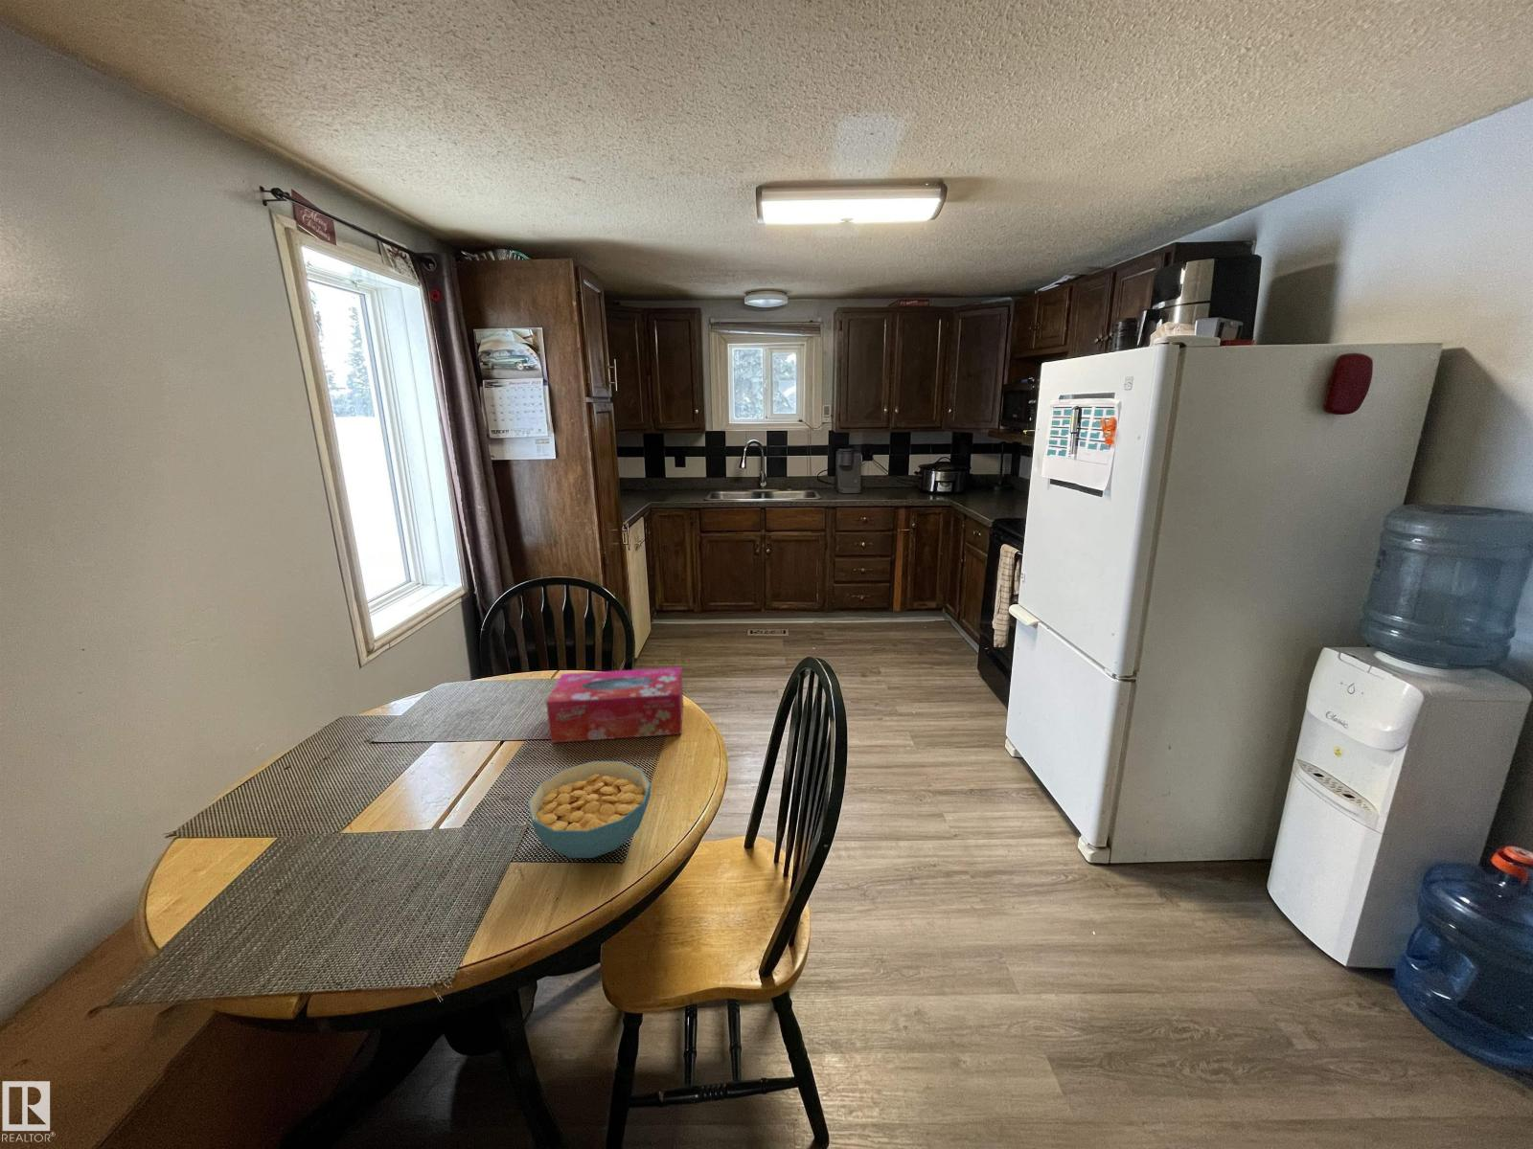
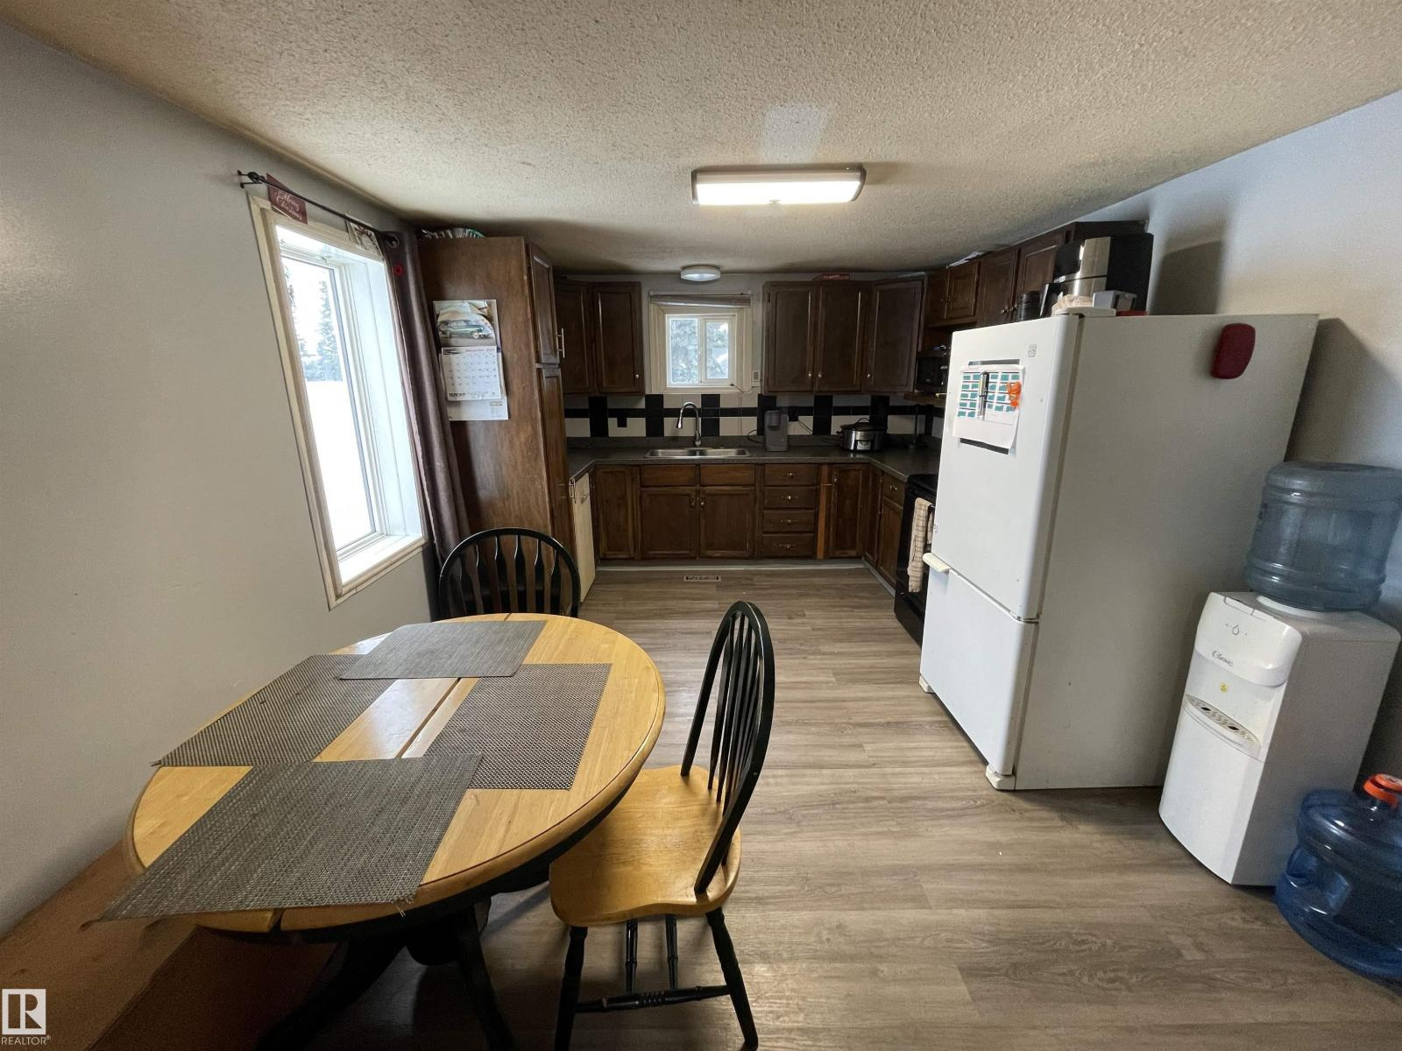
- cereal bowl (593, 818)
- tissue box (619, 702)
